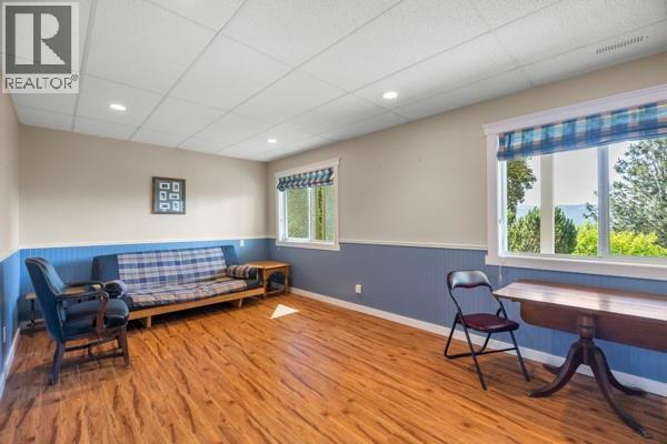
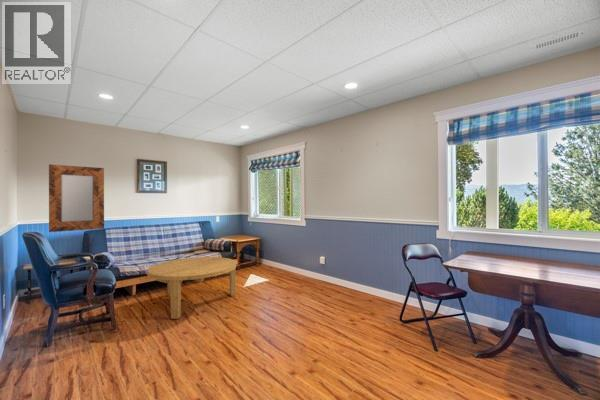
+ home mirror (77, 198)
+ coffee table (195, 280)
